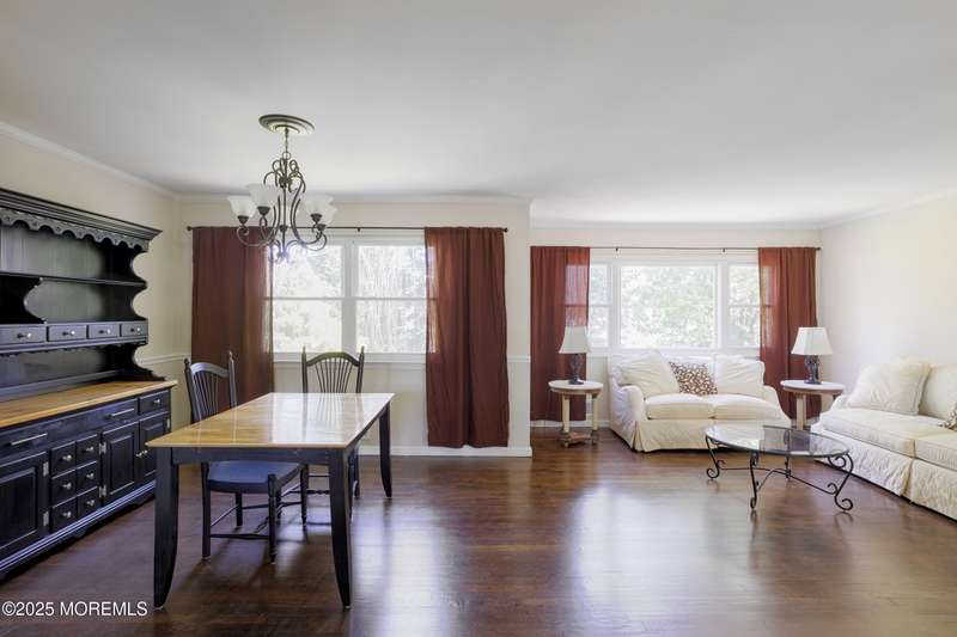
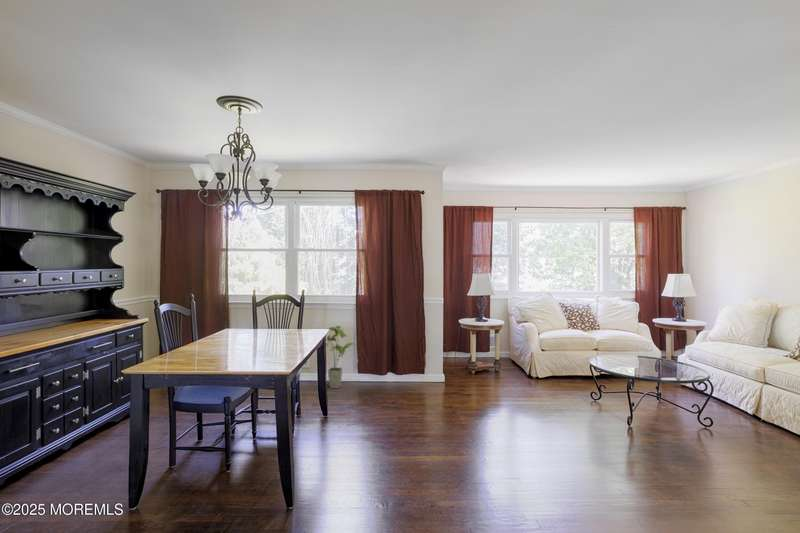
+ house plant (339, 356)
